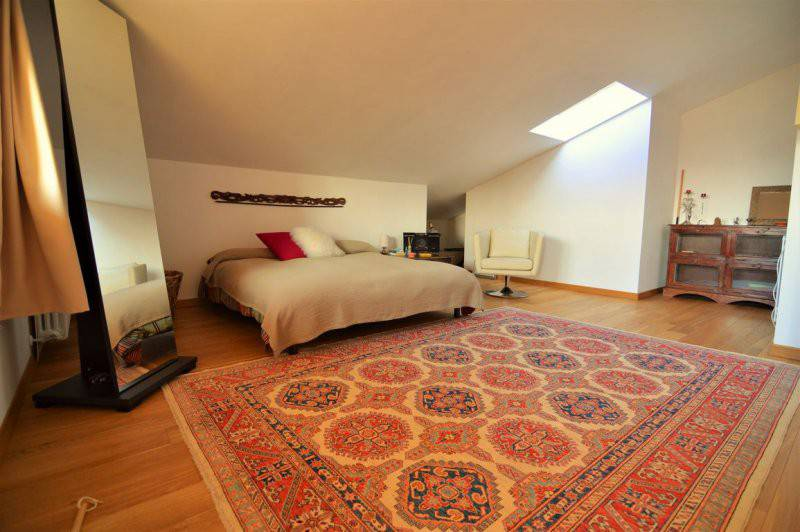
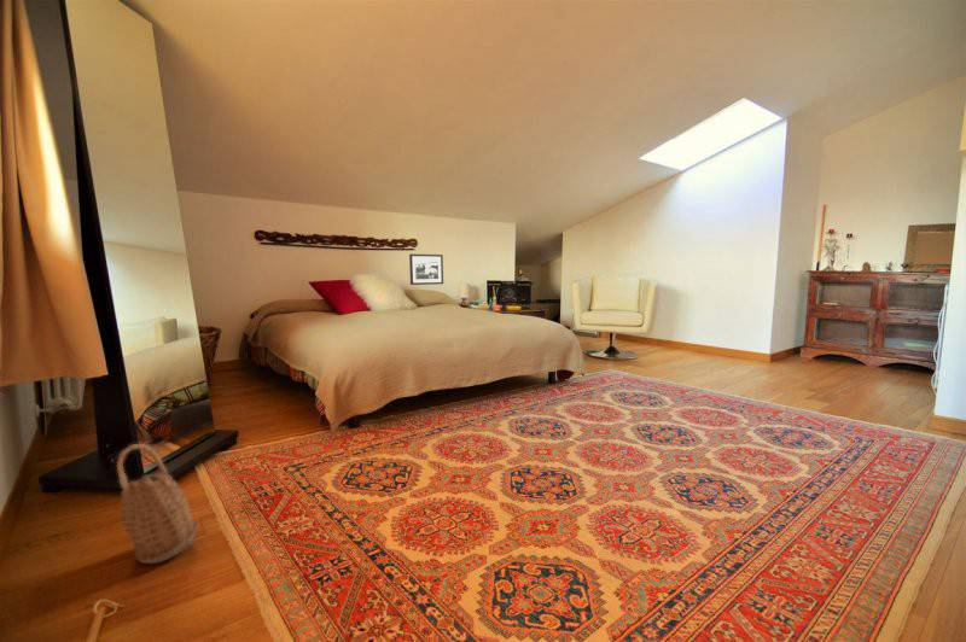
+ picture frame (426, 269)
+ basket (158, 495)
